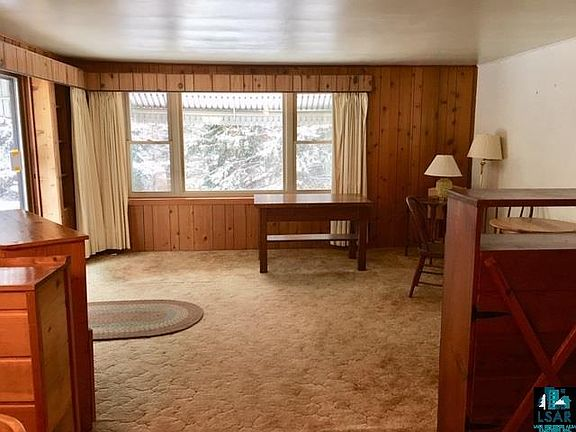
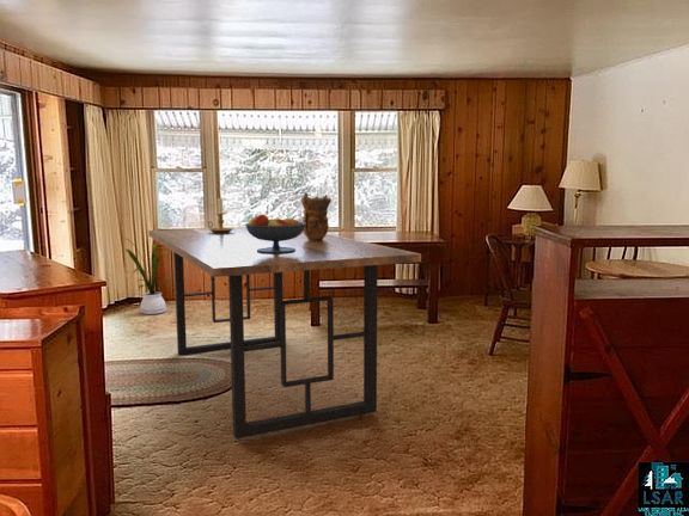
+ dining table (274, 311)
+ house plant (147, 272)
+ candle holder (220, 214)
+ fruit bowl (275, 232)
+ vase (315, 215)
